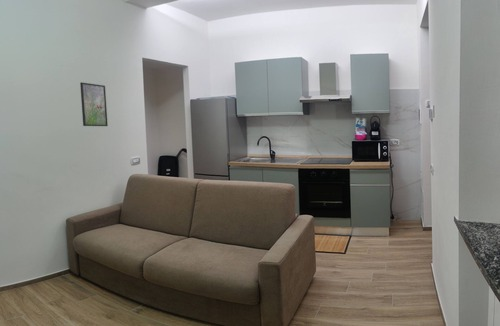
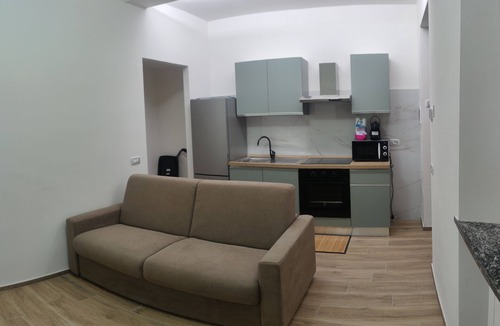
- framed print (94, 105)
